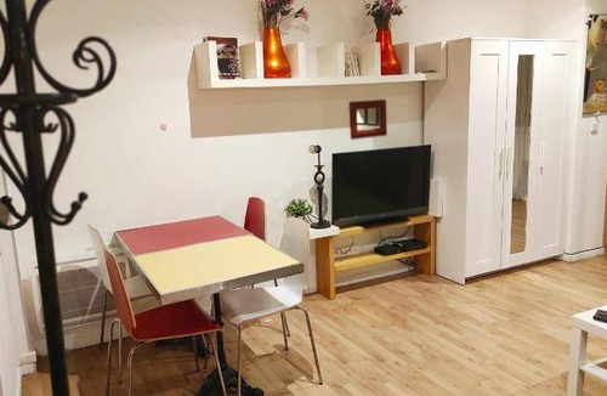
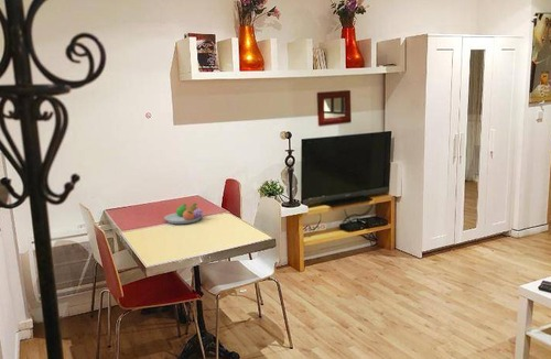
+ fruit bowl (184, 211)
